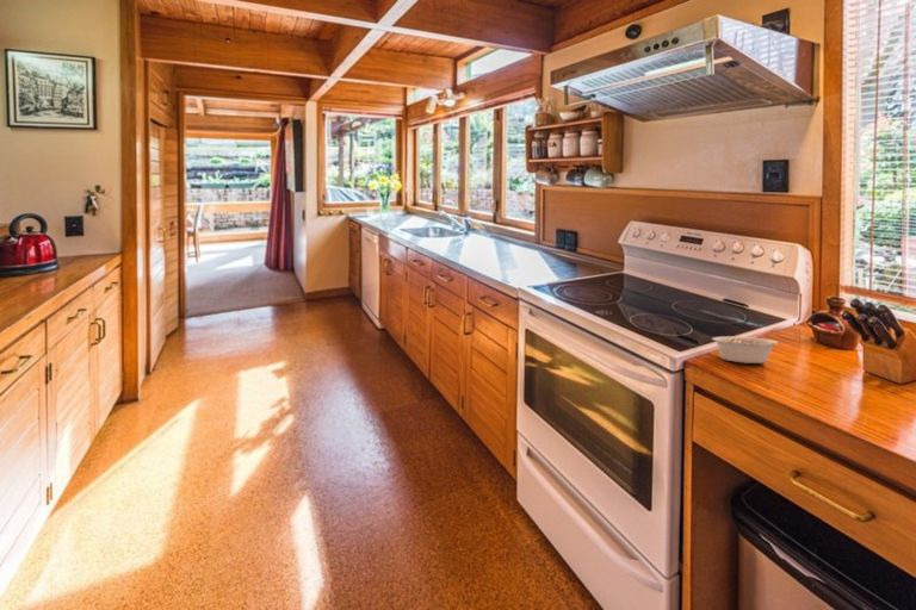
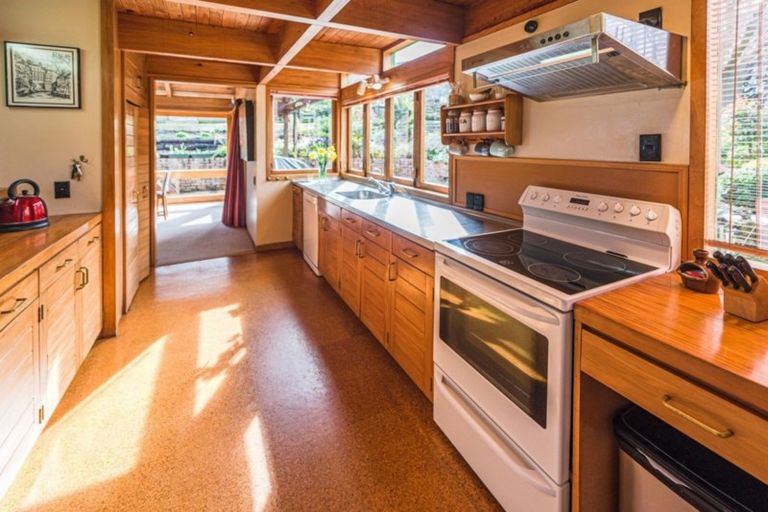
- legume (747, 348)
